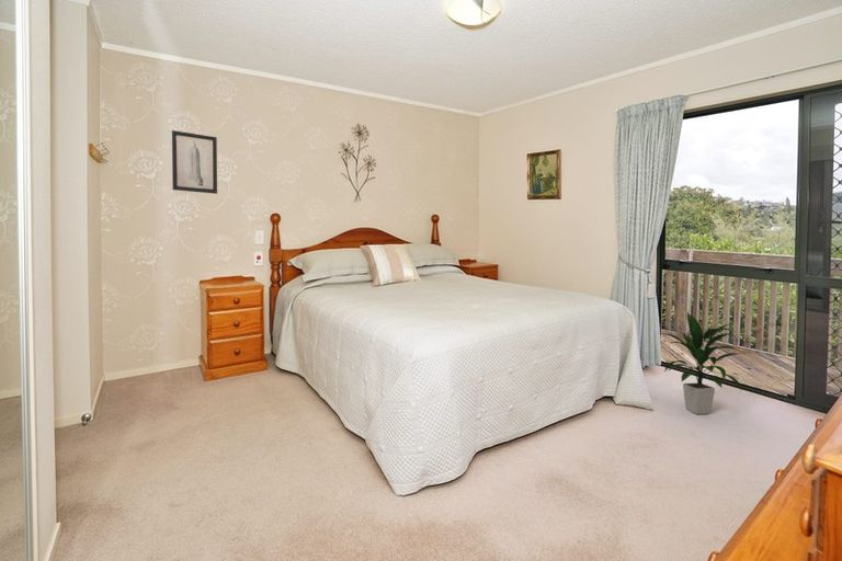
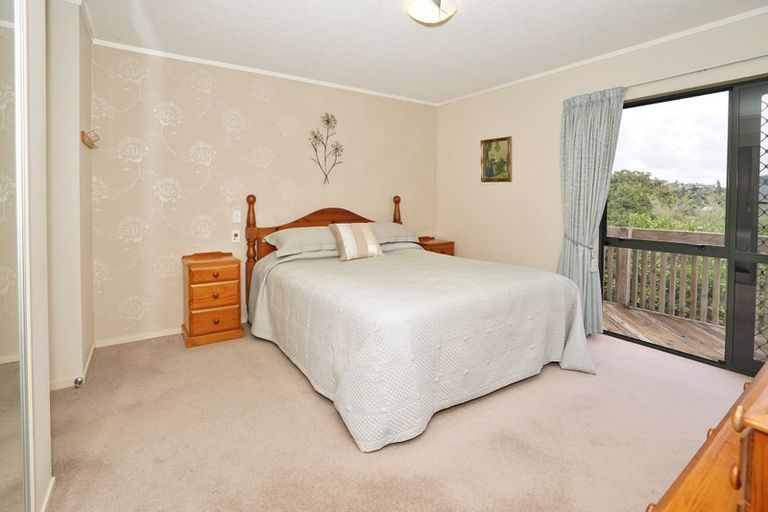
- indoor plant (703, 363)
- wall art (195, 162)
